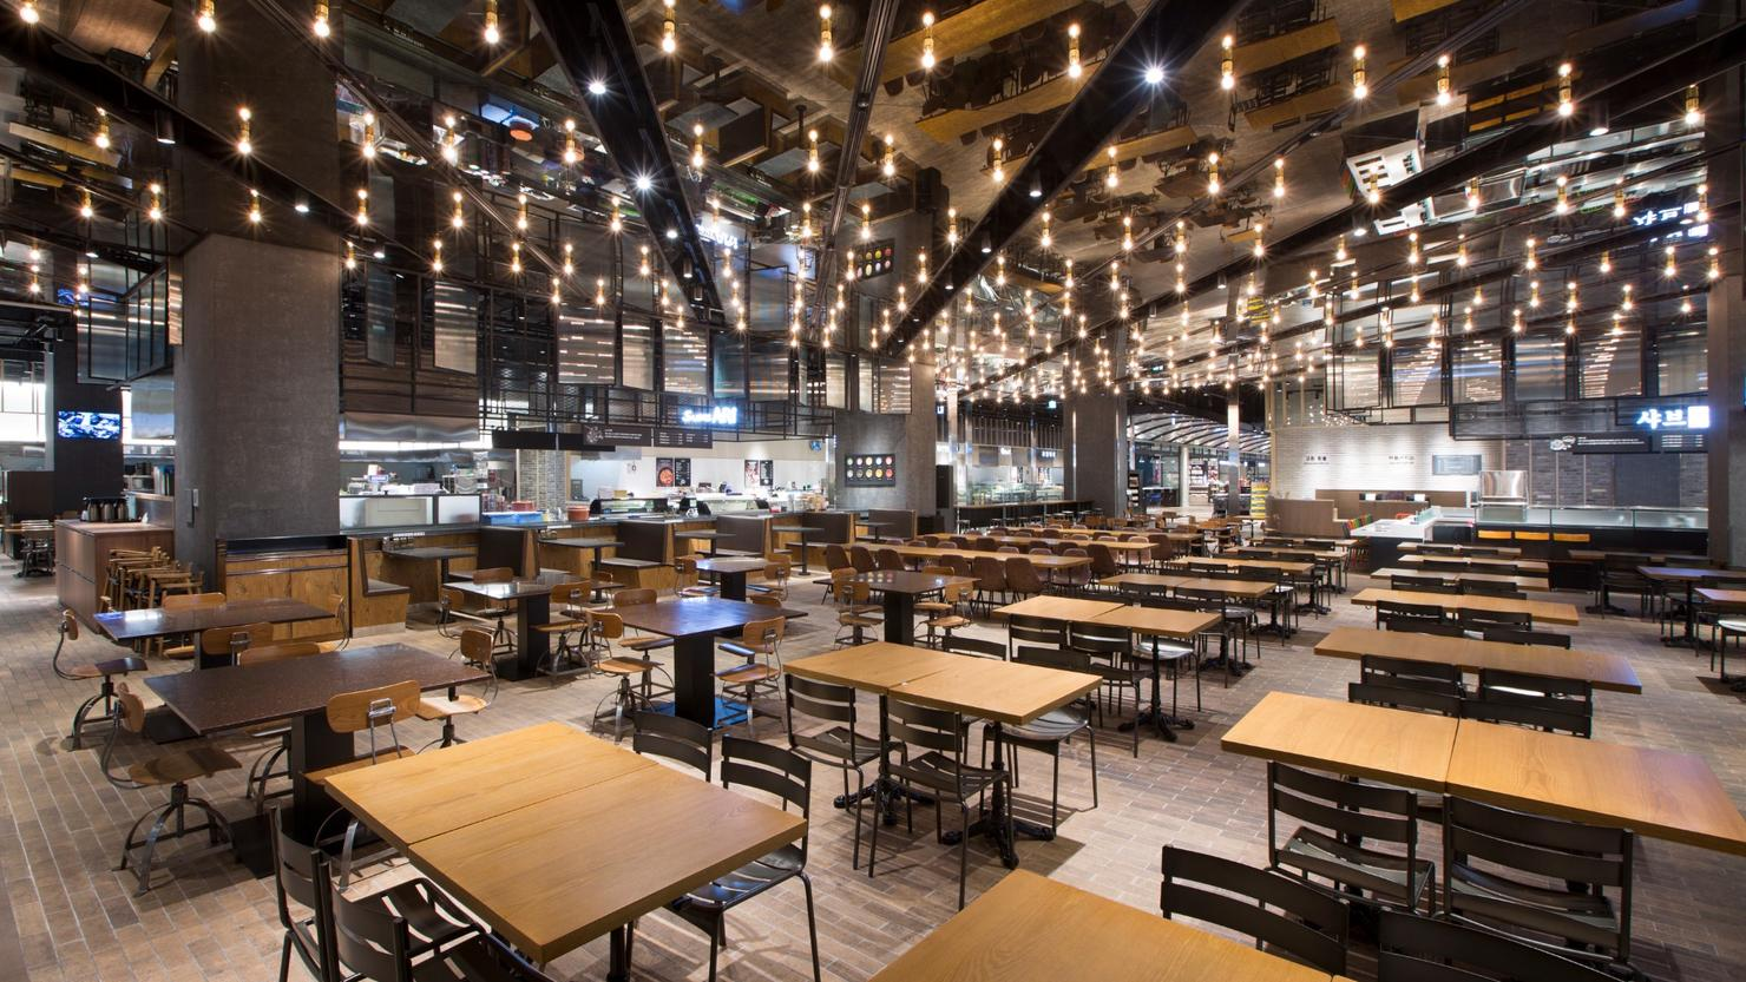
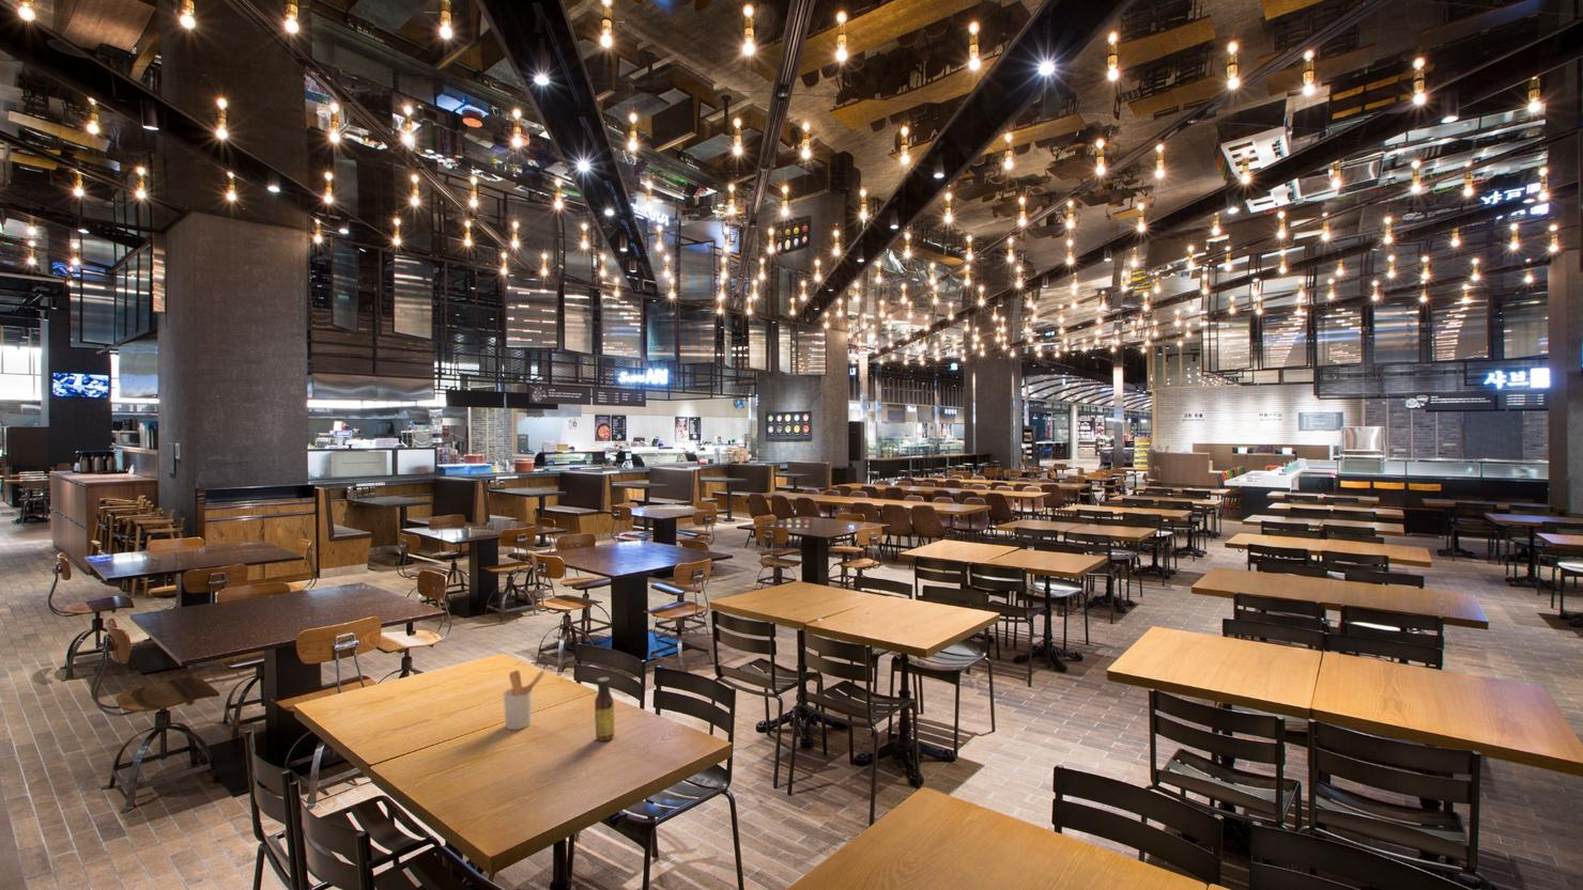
+ sauce bottle (604, 709)
+ utensil holder (525, 698)
